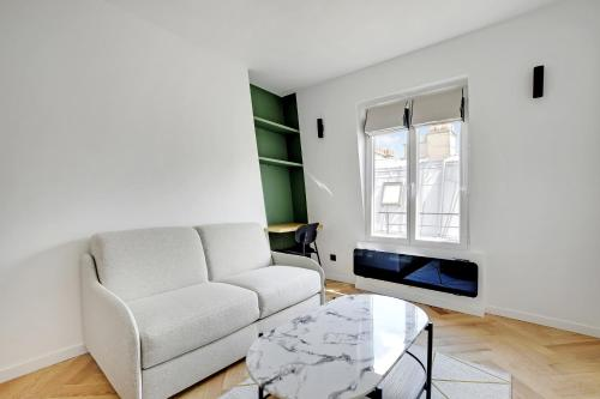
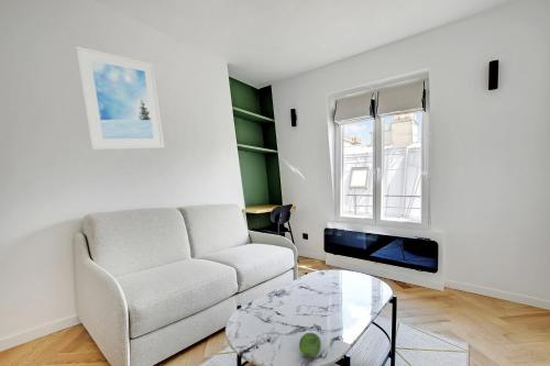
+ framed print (124, 102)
+ fruit (310, 343)
